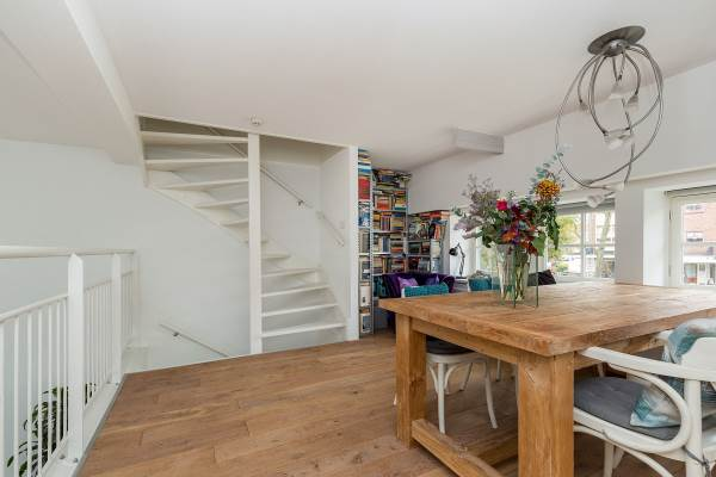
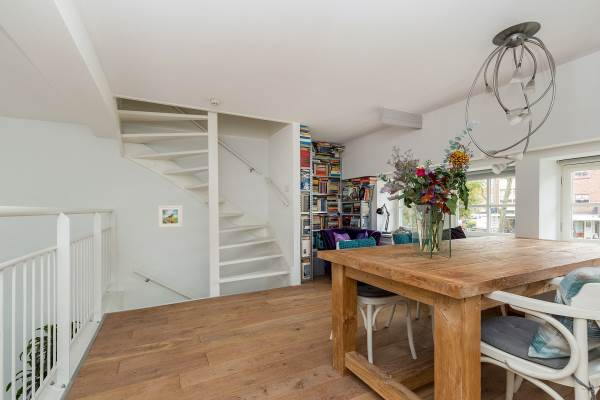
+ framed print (170, 216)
